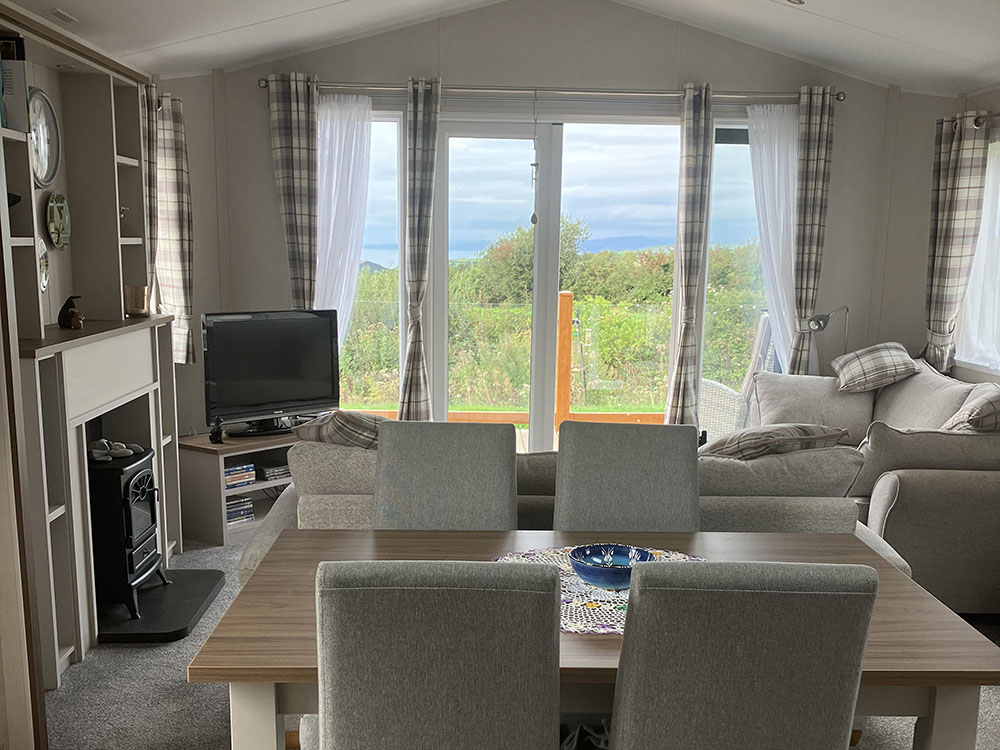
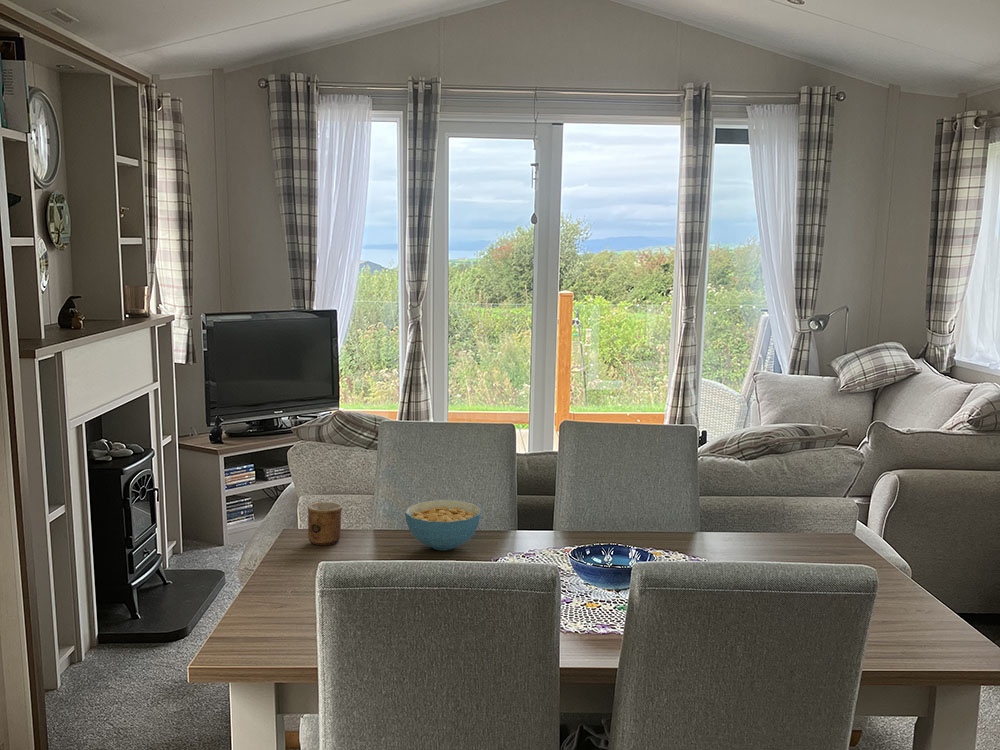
+ cup (325, 523)
+ cereal bowl (443, 528)
